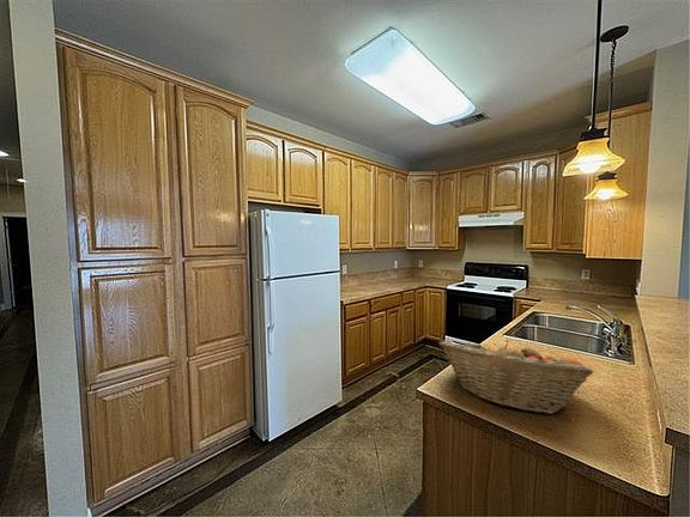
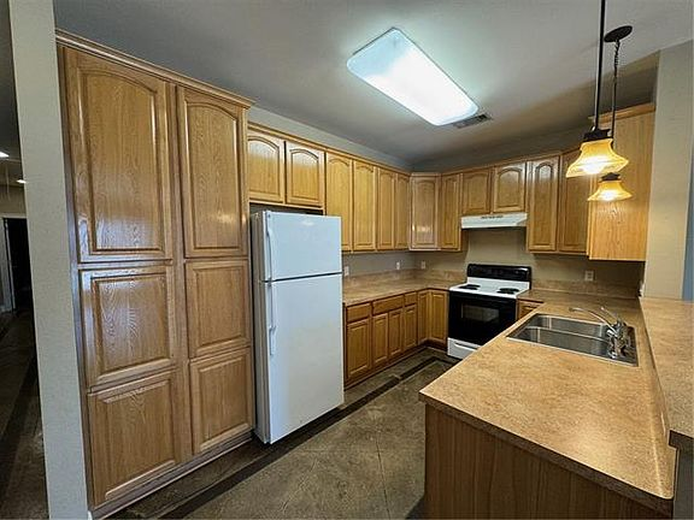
- fruit basket (507, 365)
